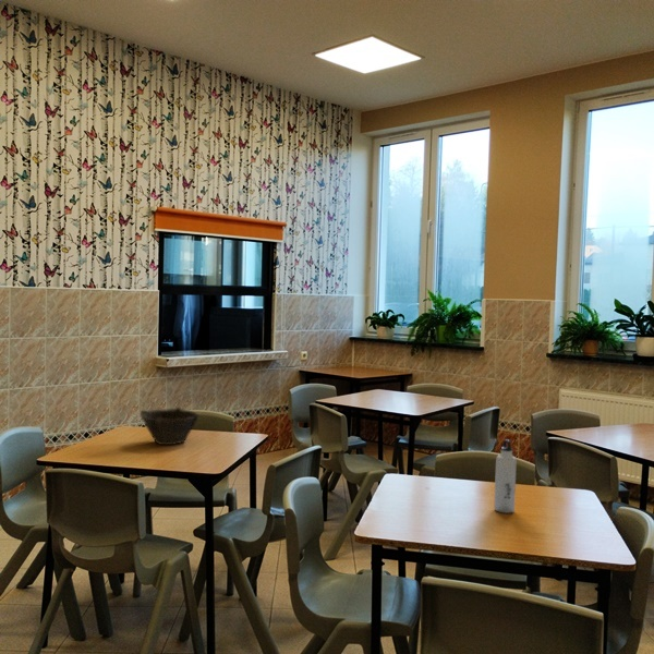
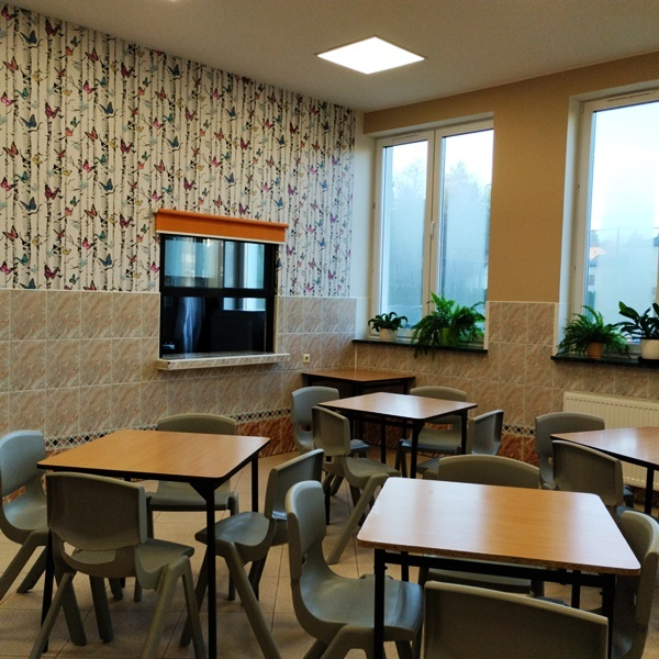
- water bottle (505, 474)
- bowl (168, 426)
